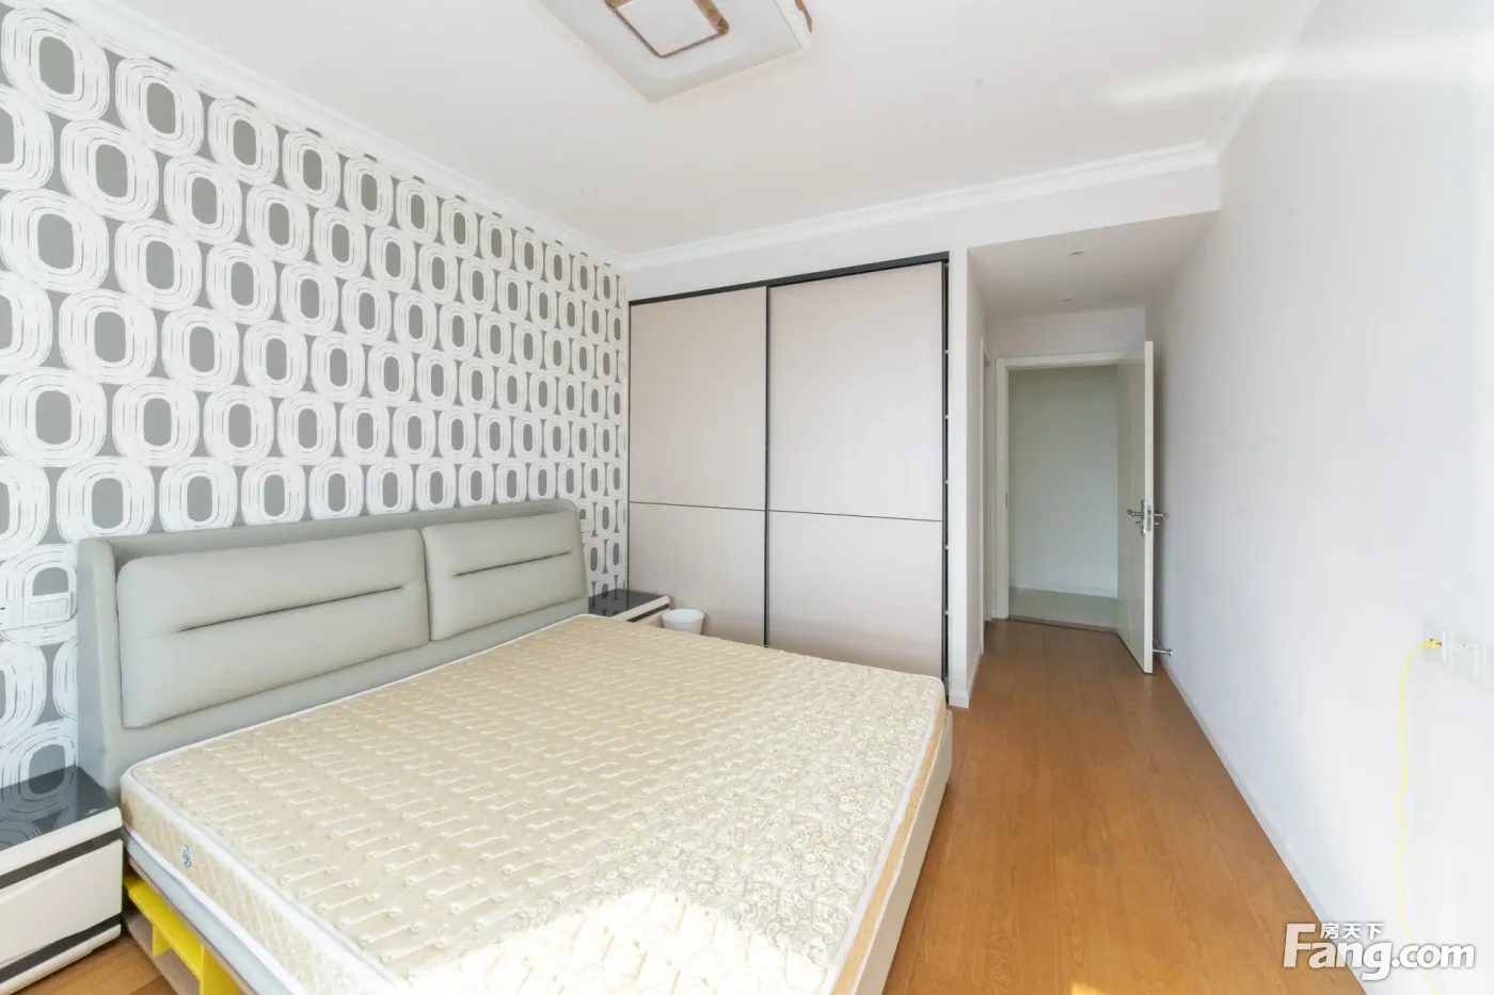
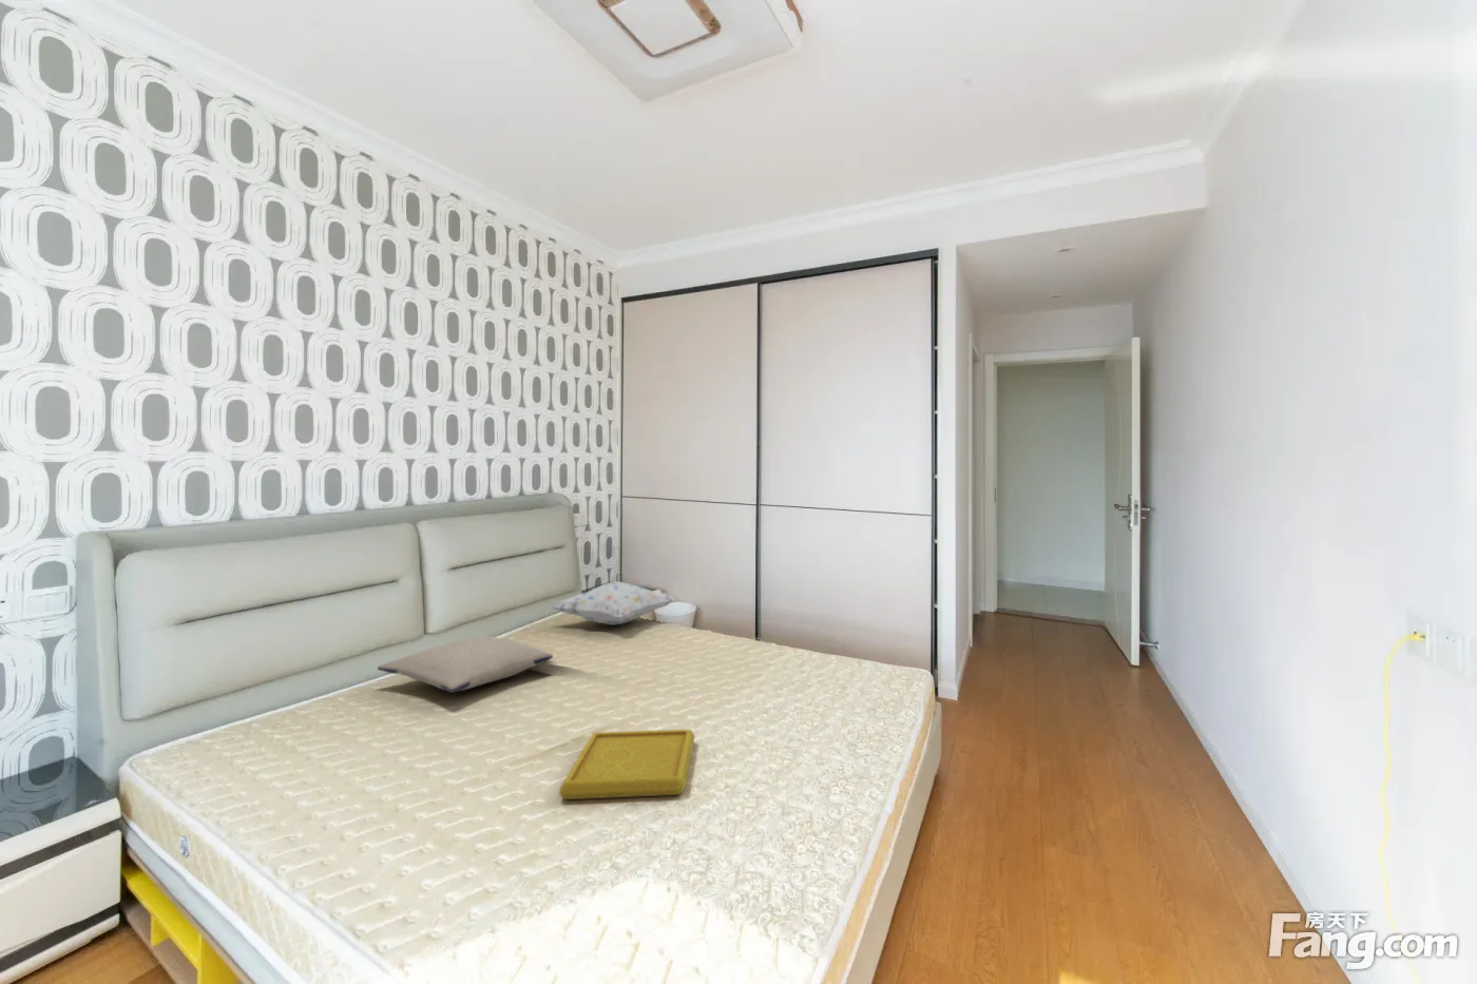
+ pillow (469, 662)
+ decorative pillow (616, 602)
+ serving tray (633, 760)
